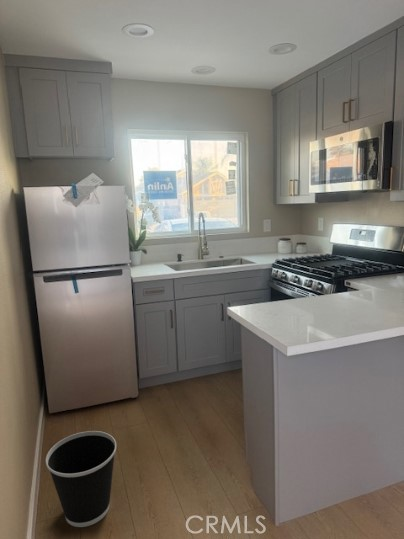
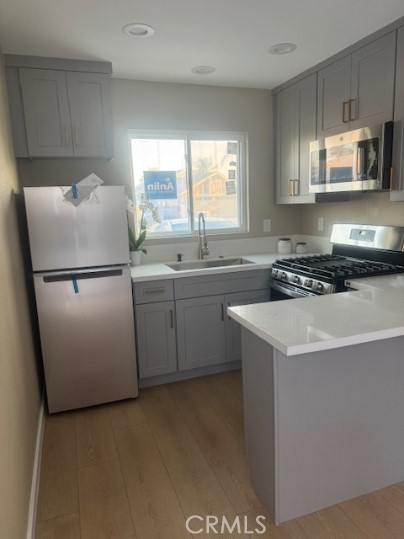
- wastebasket (84, 480)
